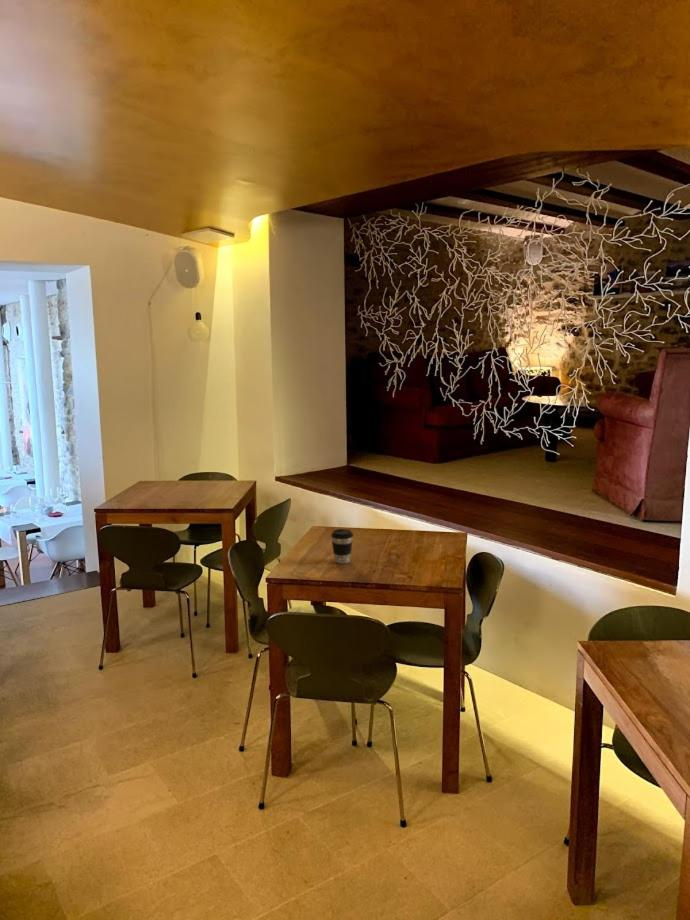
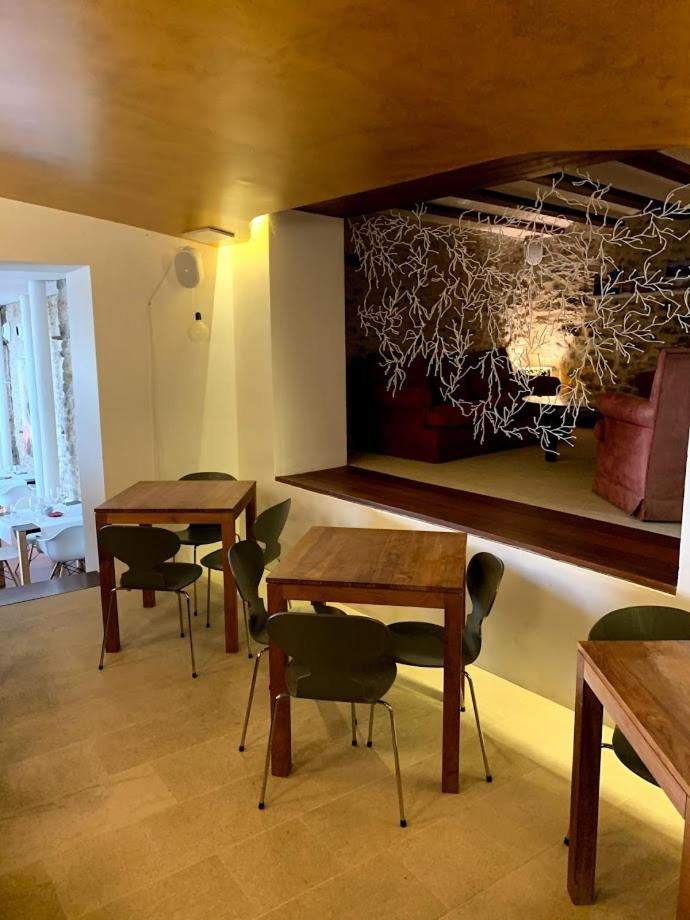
- coffee cup (342, 546)
